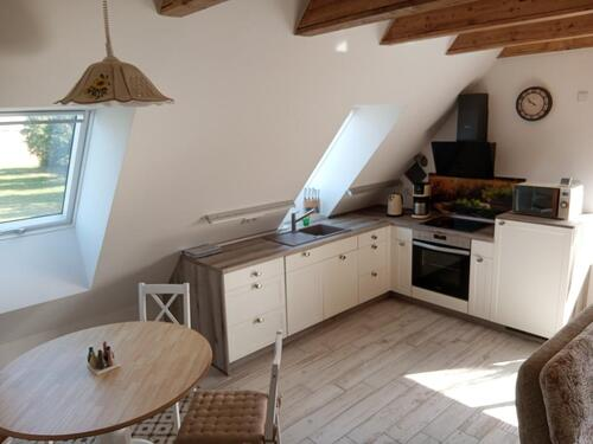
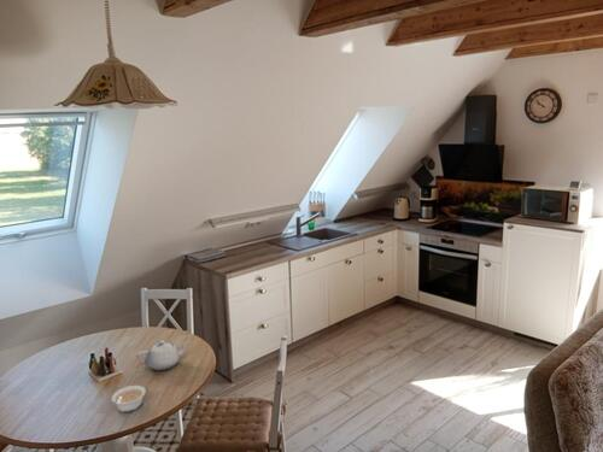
+ teapot (163, 352)
+ legume (128, 399)
